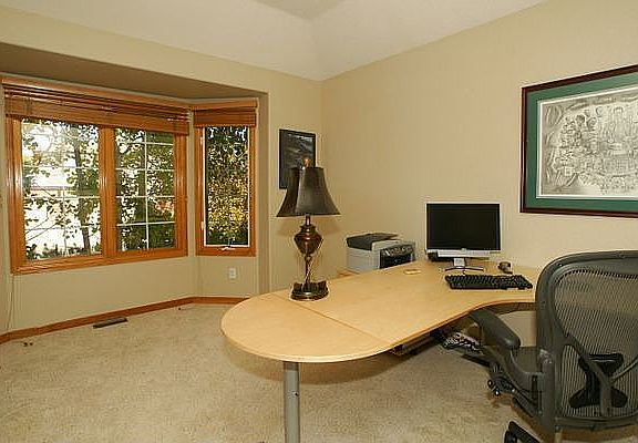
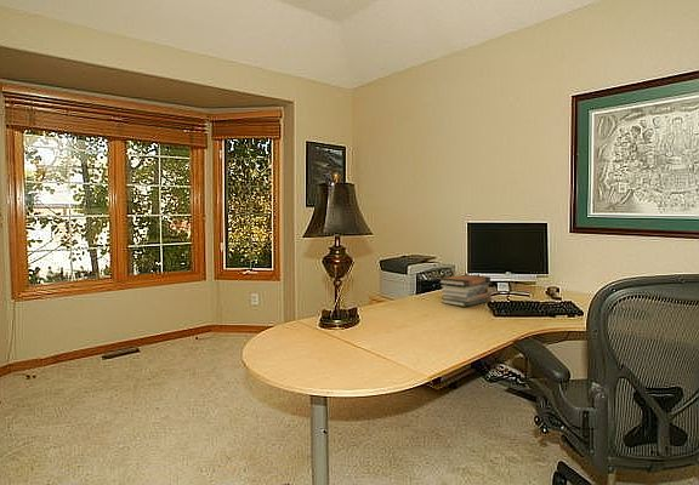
+ book stack (465, 290)
